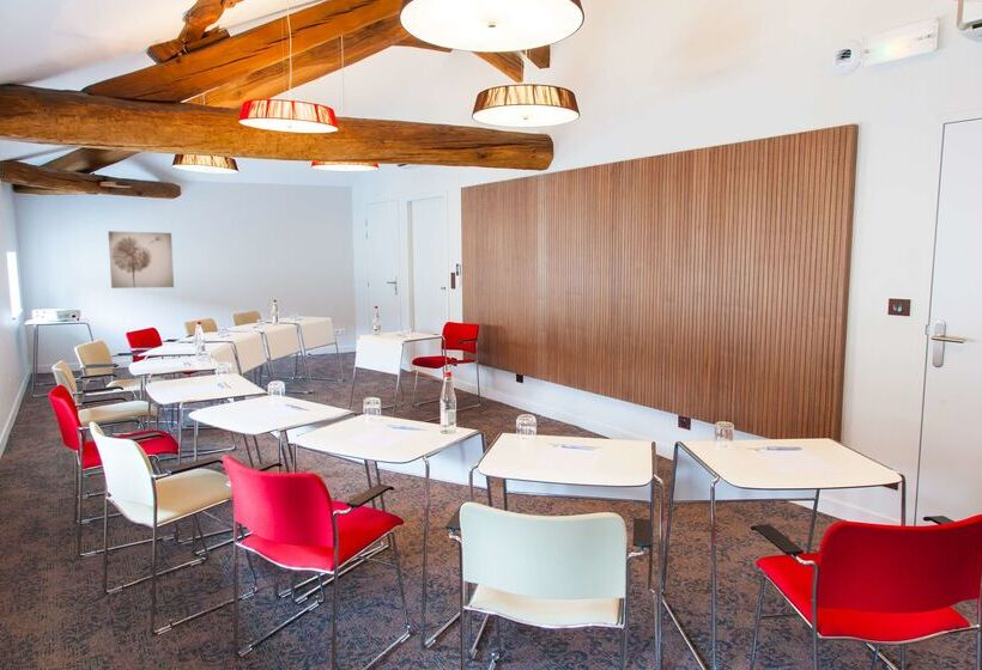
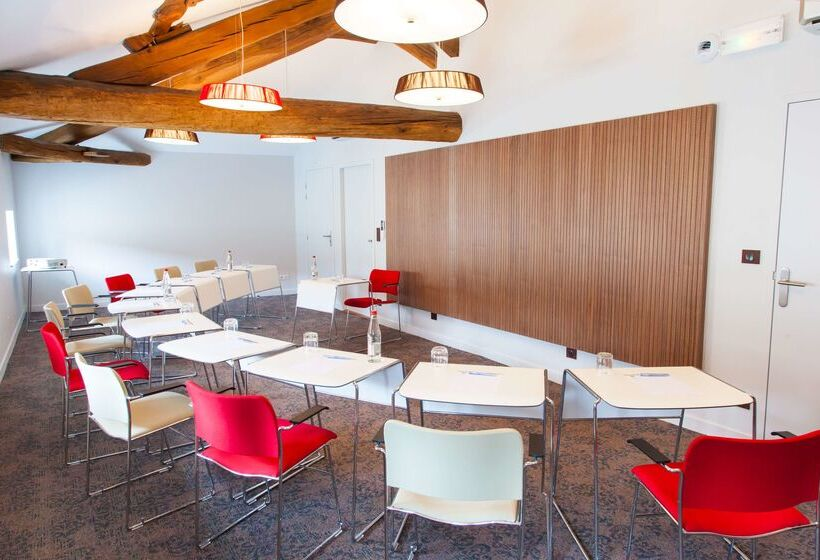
- wall art (141, 260)
